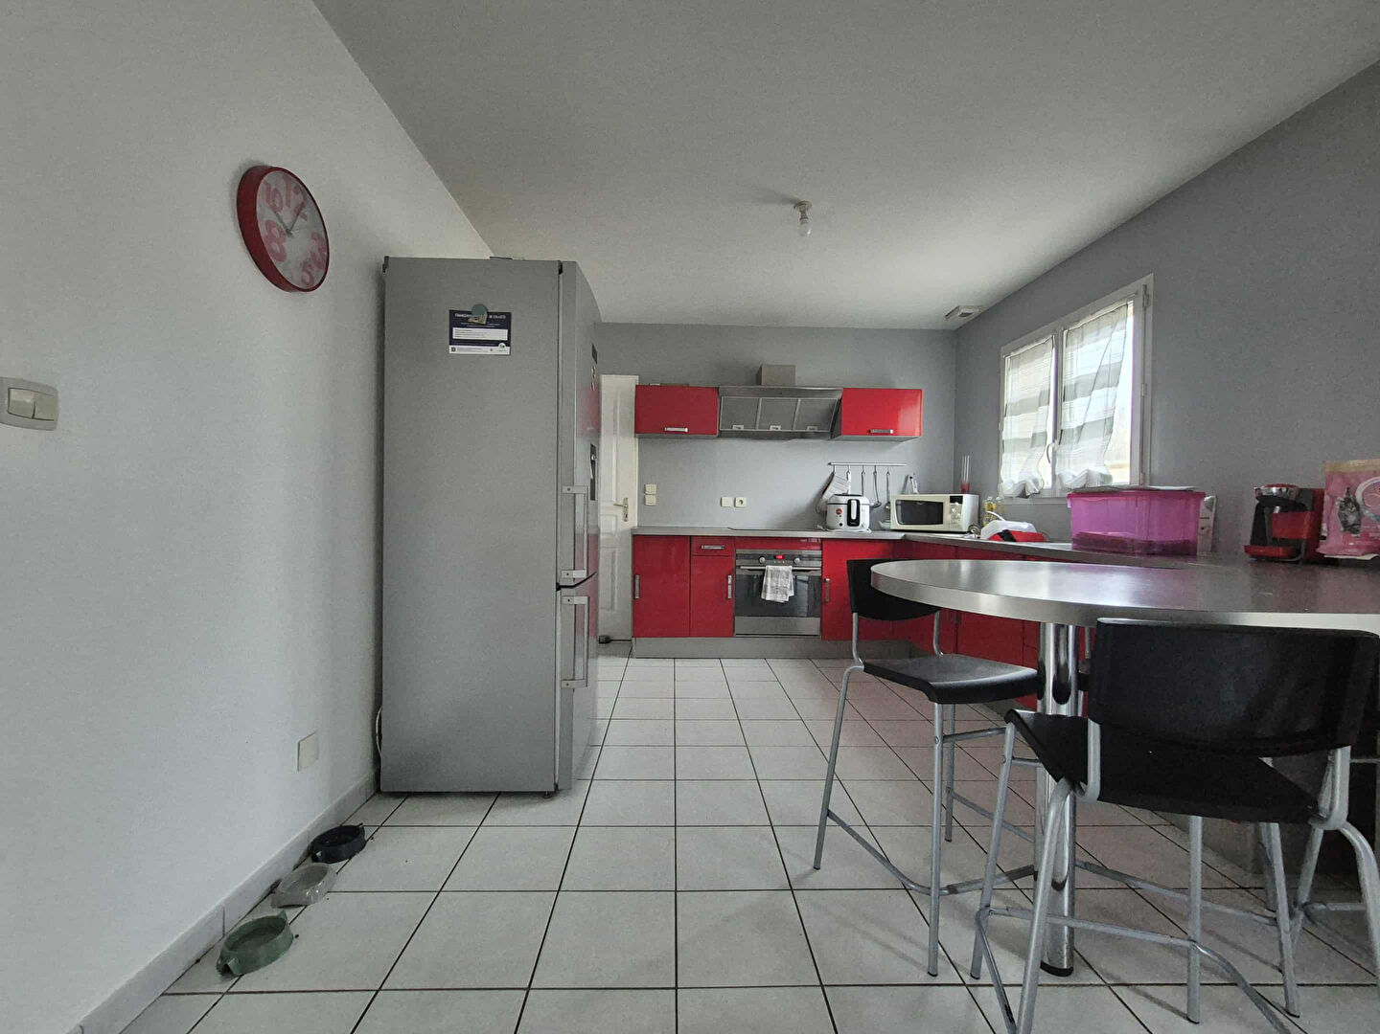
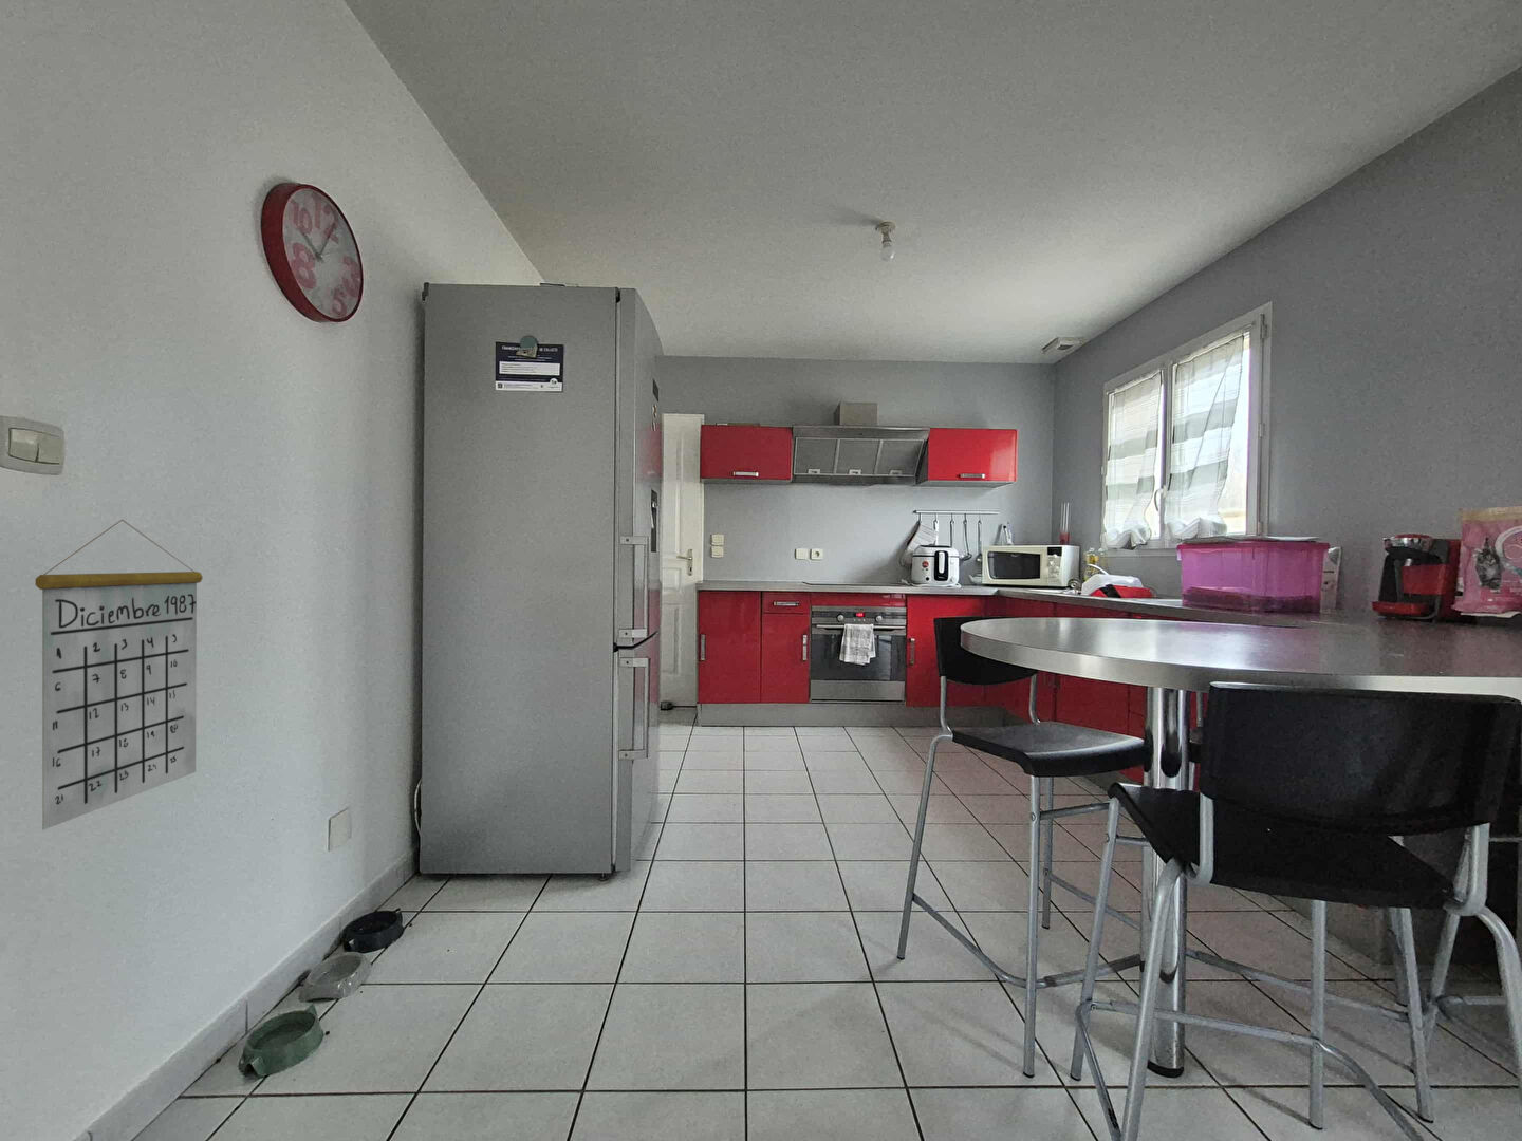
+ calendar (128, 658)
